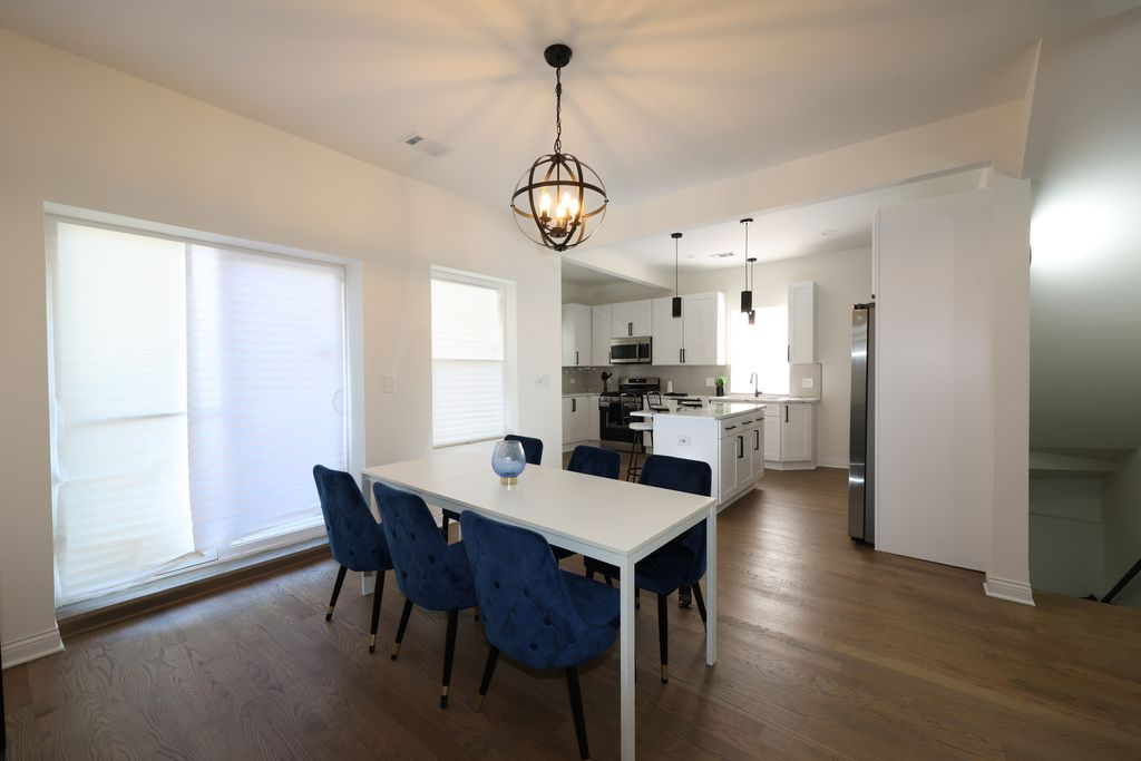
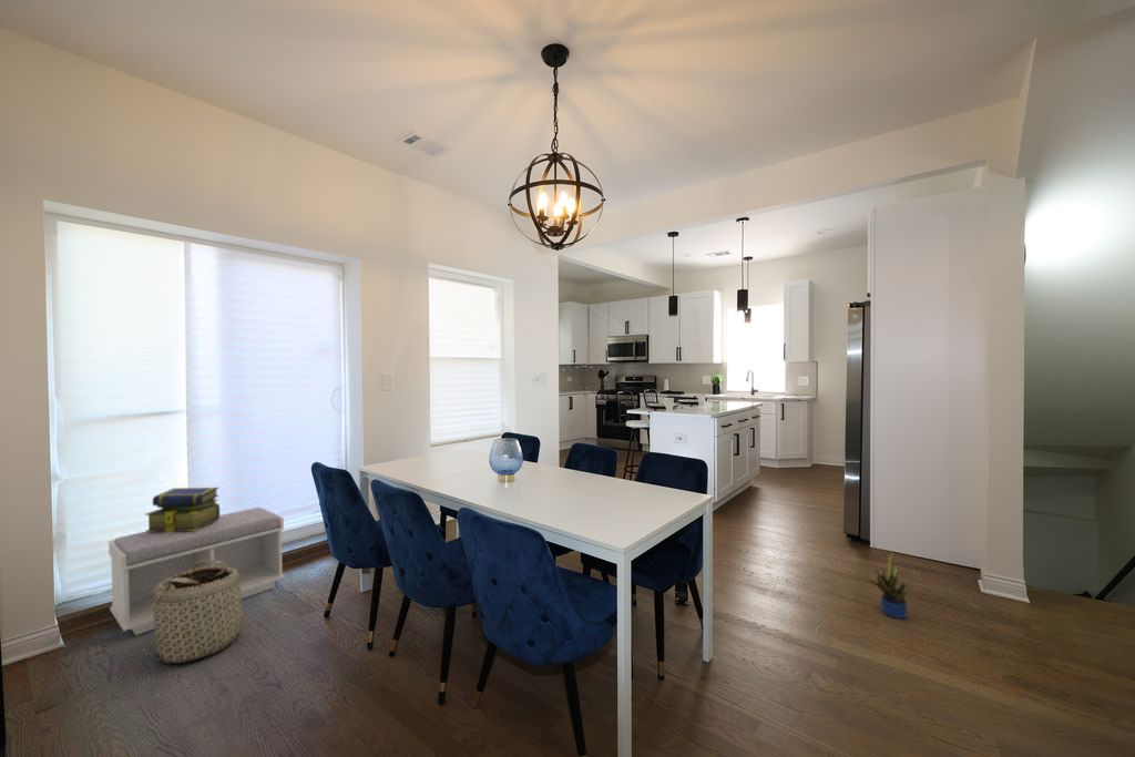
+ basket (203, 604)
+ stack of books (186, 508)
+ potted plant (889, 583)
+ bench (203, 564)
